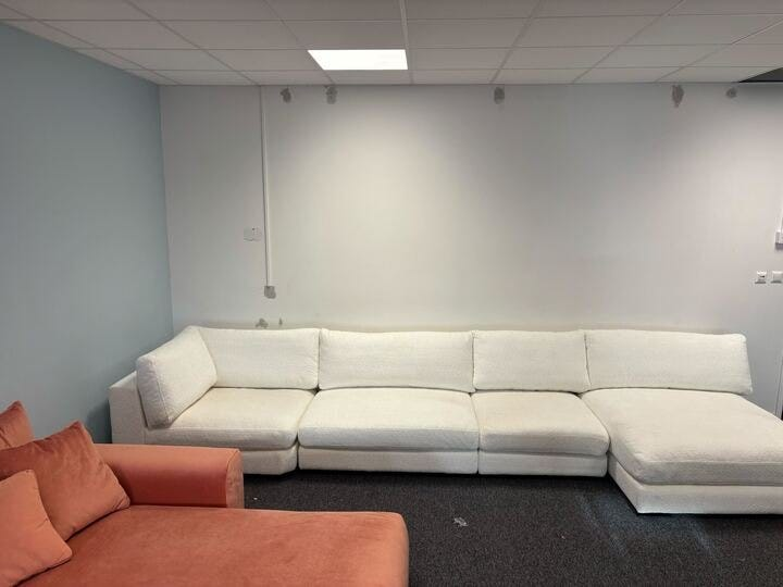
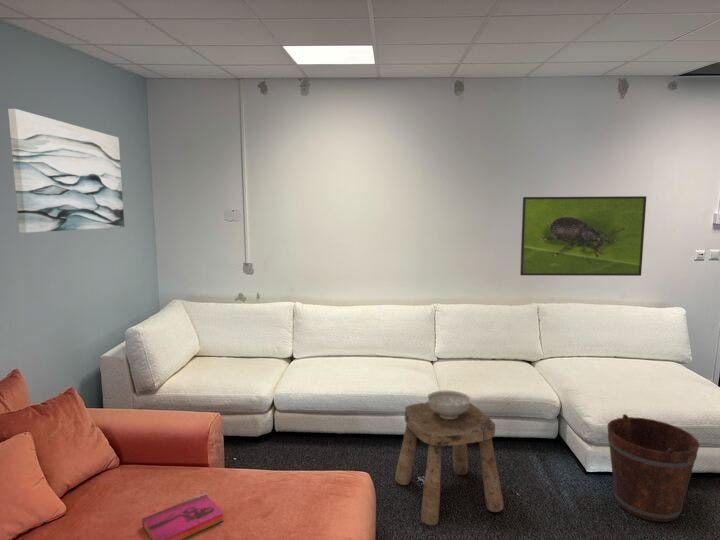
+ decorative bowl (448, 406)
+ hardback book (183, 519)
+ bucket (648, 467)
+ wall art (76, 178)
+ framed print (582, 236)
+ stool (441, 454)
